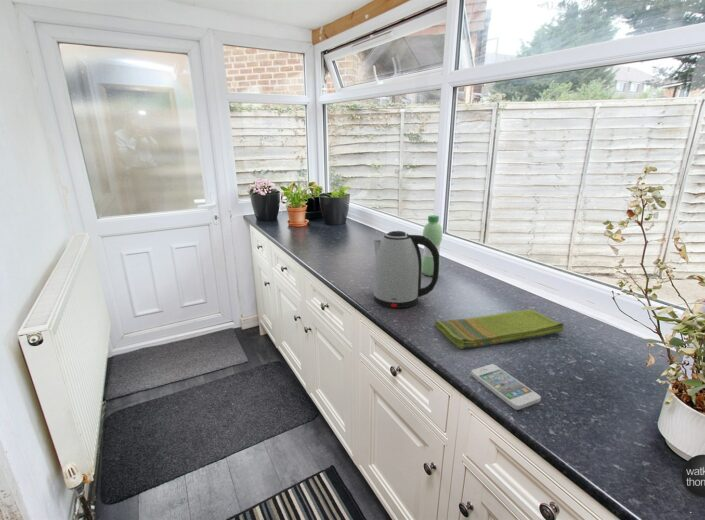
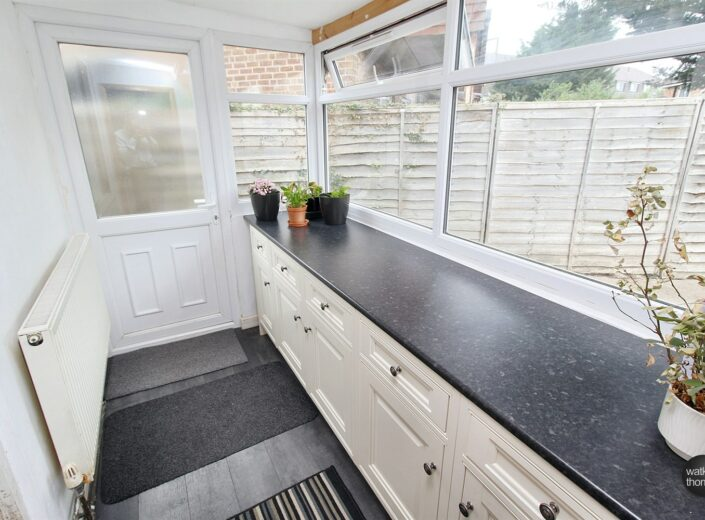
- dish towel (498, 325)
- smartphone (503, 385)
- water bottle (433, 243)
- kettle (405, 266)
